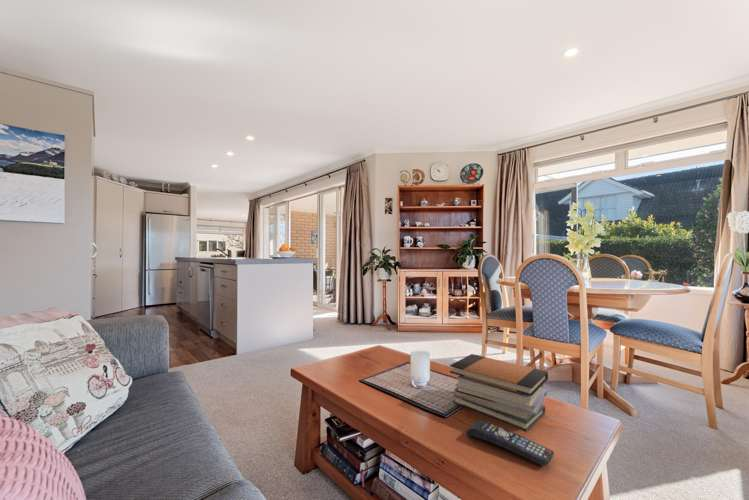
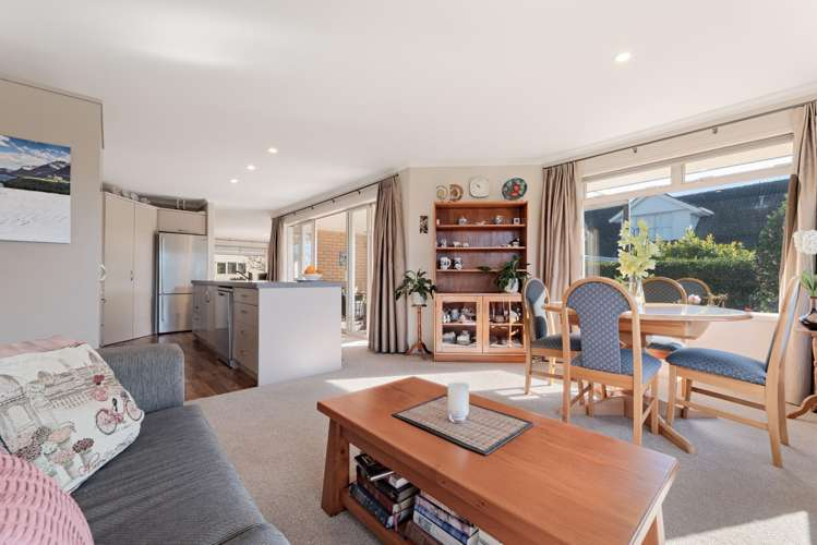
- remote control (507, 440)
- book stack (498, 388)
